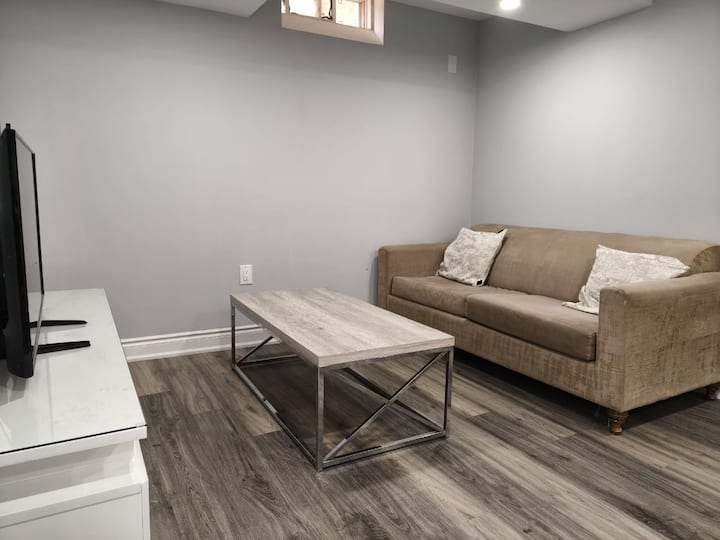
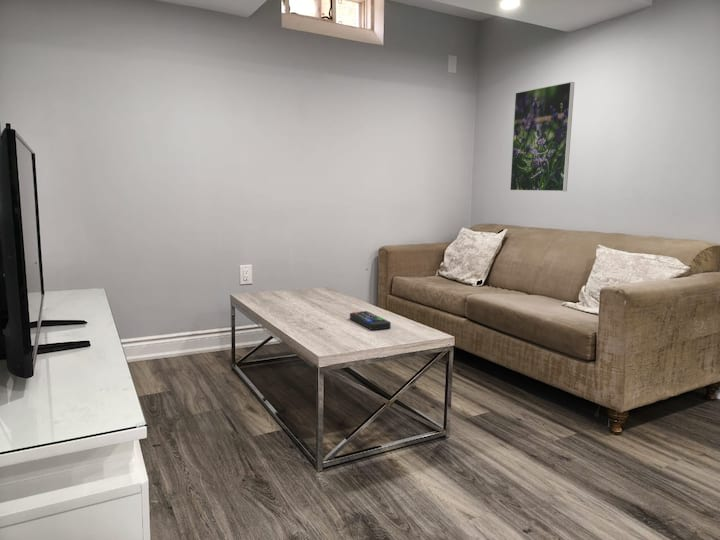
+ remote control (369, 319)
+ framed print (540, 140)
